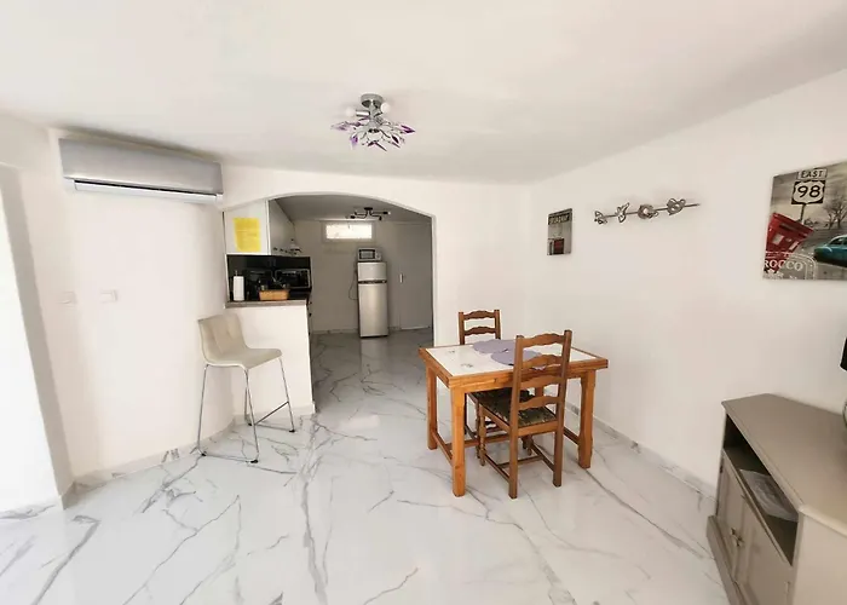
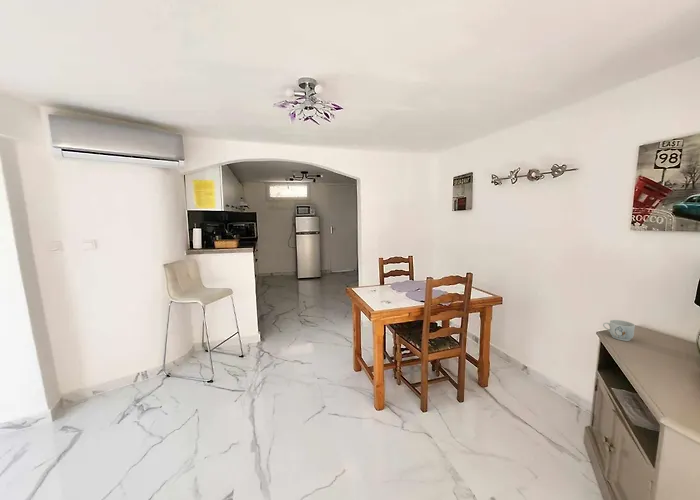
+ mug (618, 329)
